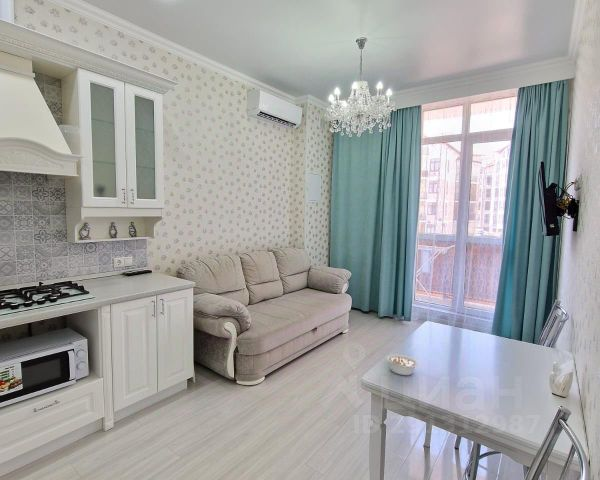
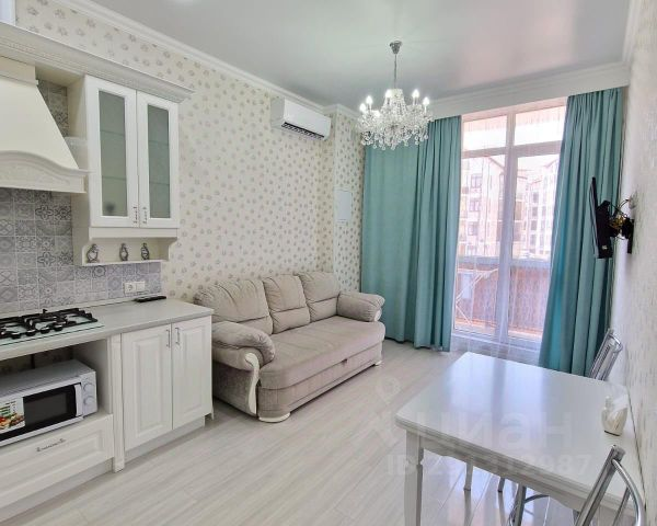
- legume (402, 364)
